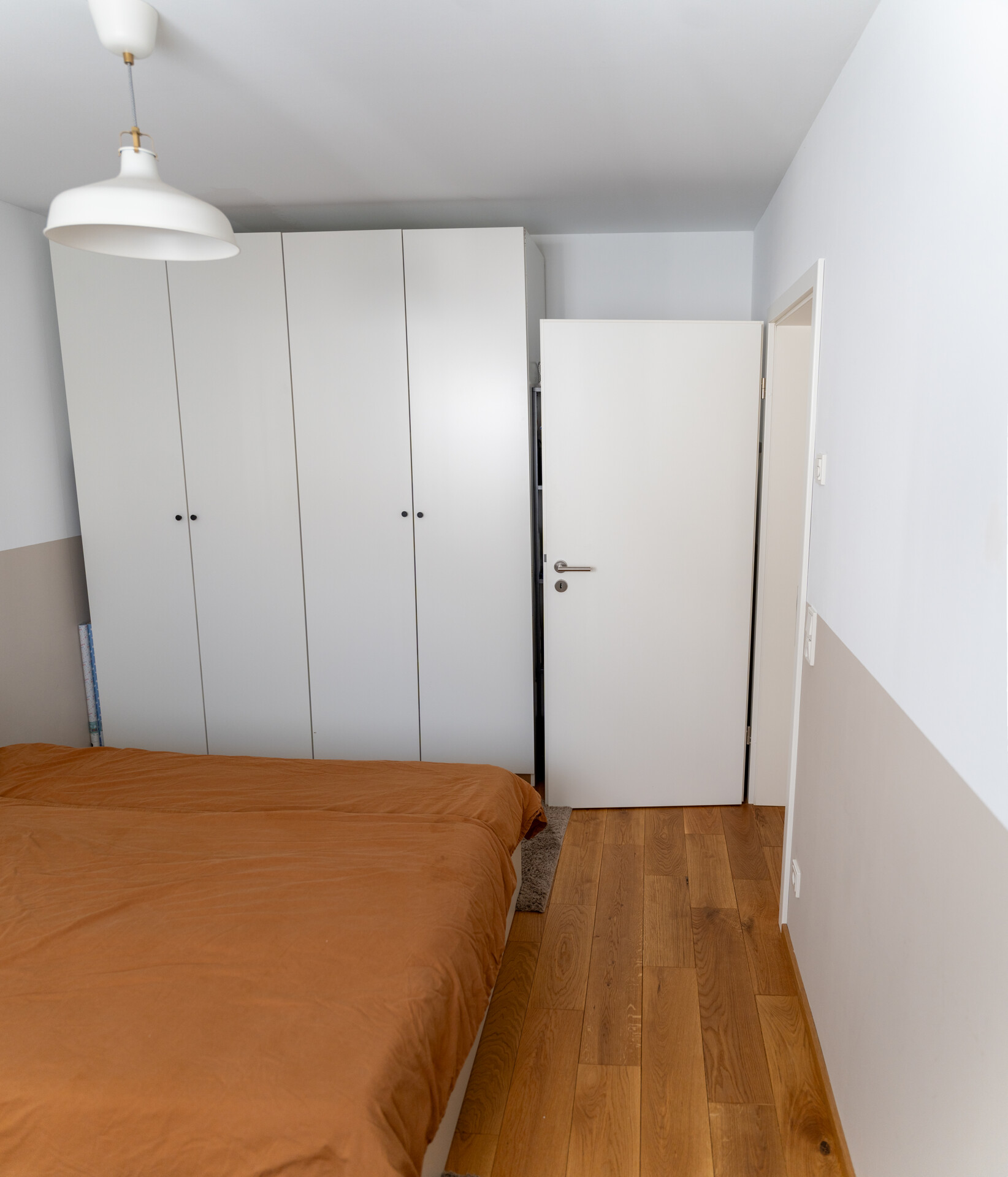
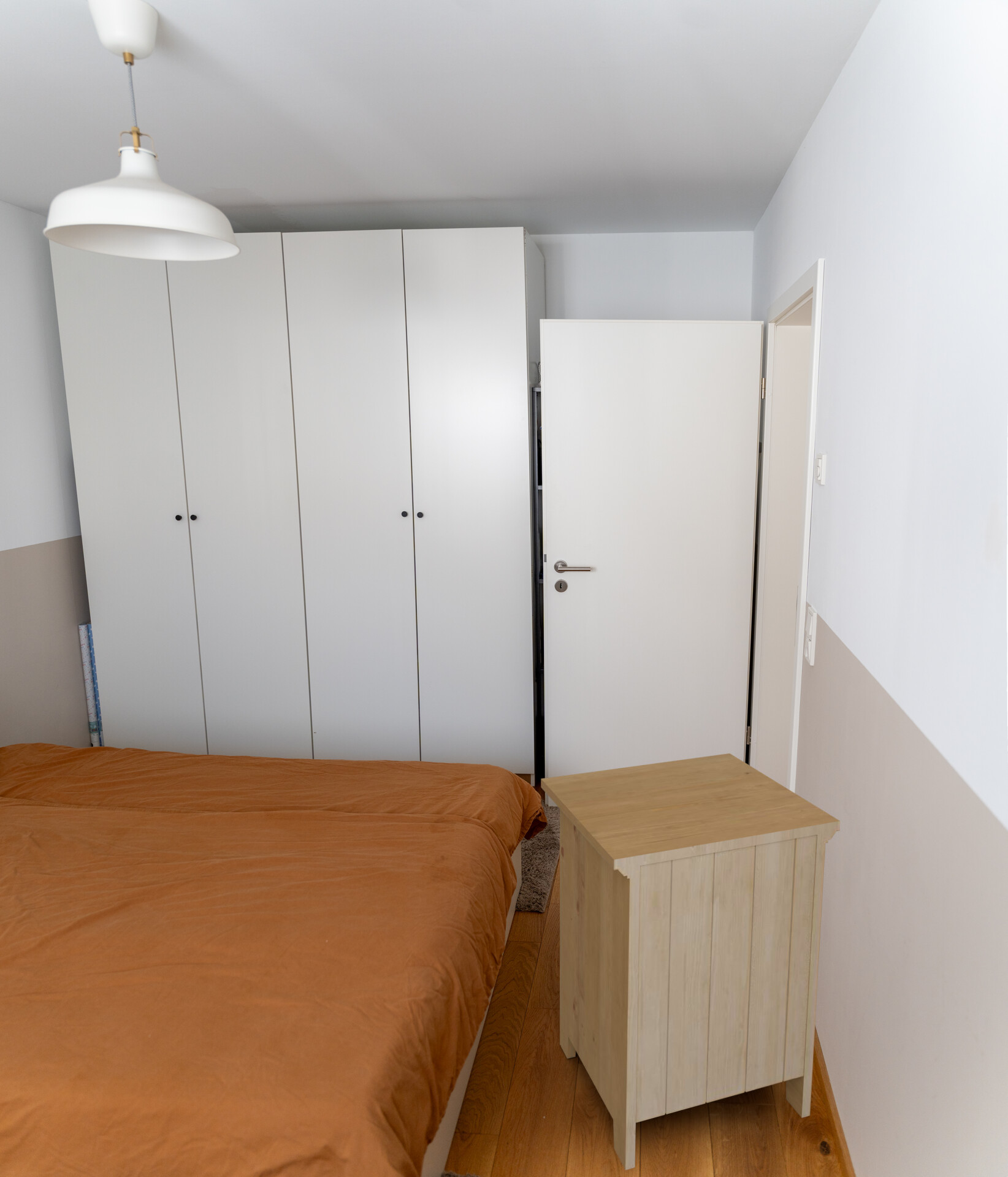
+ nightstand (677, 939)
